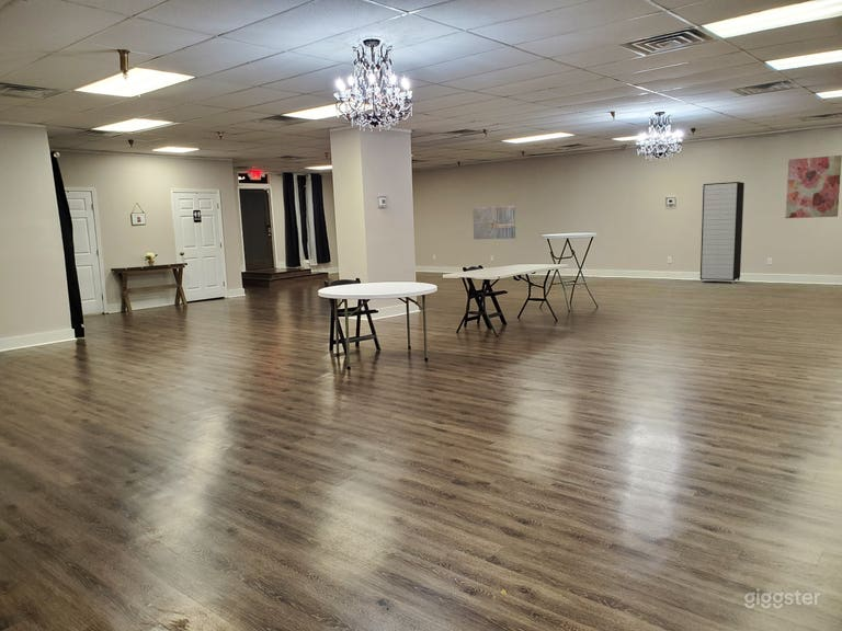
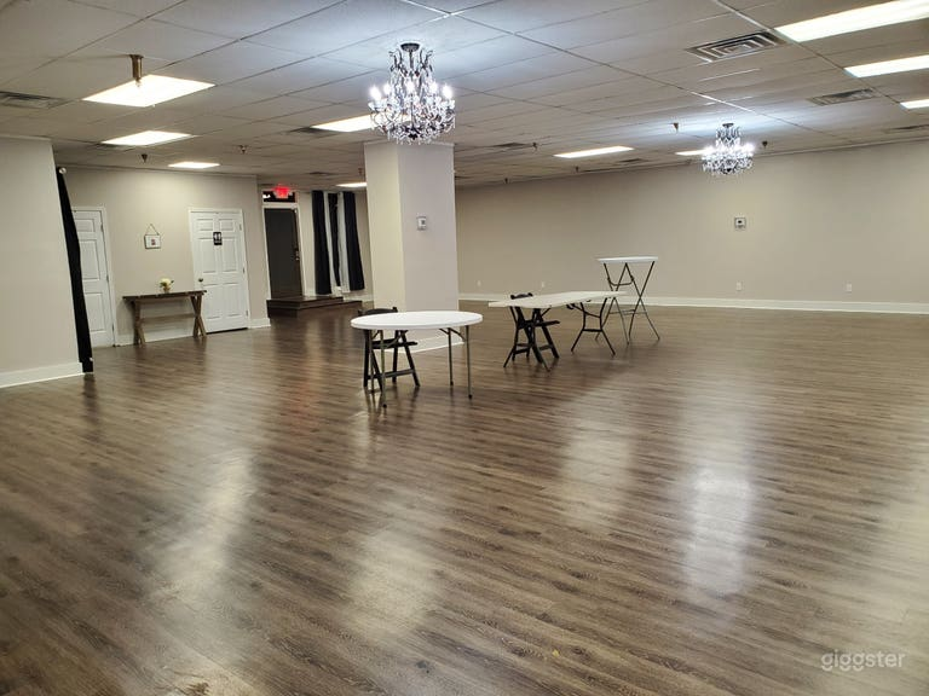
- storage cabinet (721, 232)
- wall art (493, 222)
- wall art (812, 187)
